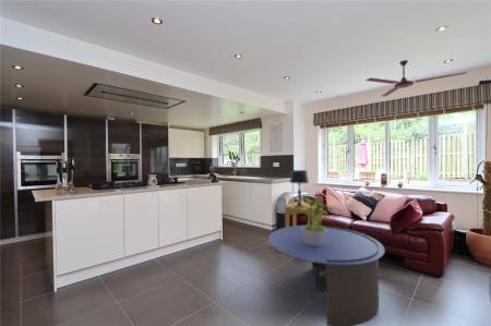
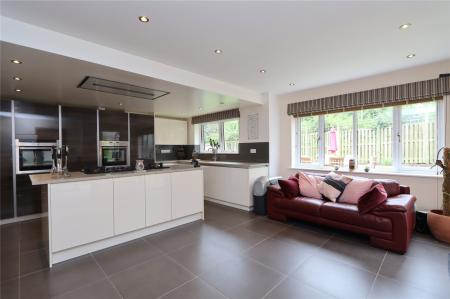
- coffee table (322, 265)
- table lamp (299, 188)
- side table (296, 225)
- potted plant (313, 219)
- ceiling fan (415, 81)
